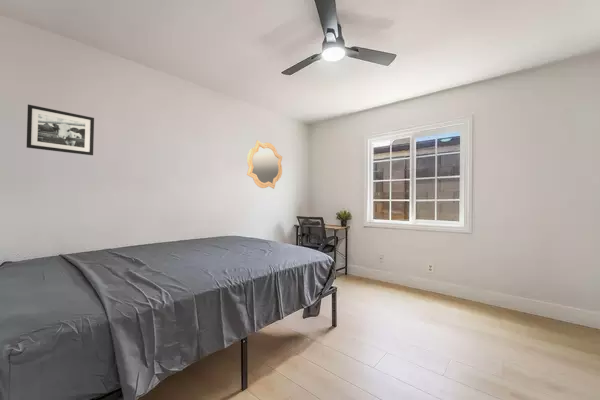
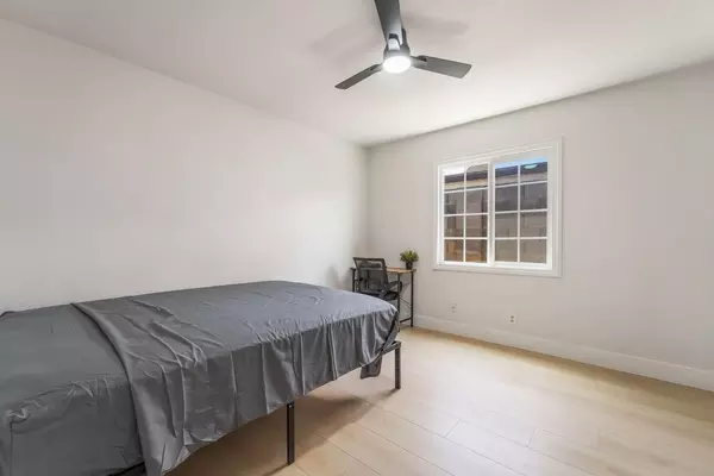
- picture frame (62, 131)
- mirror (266, 165)
